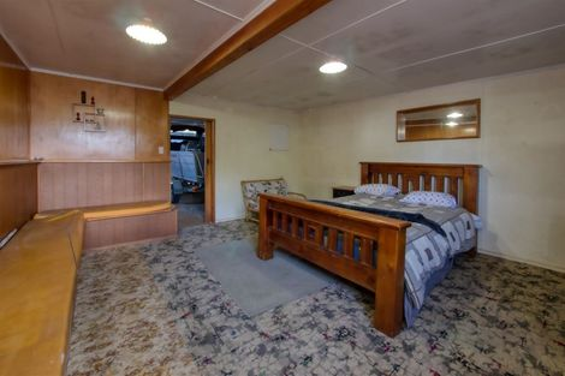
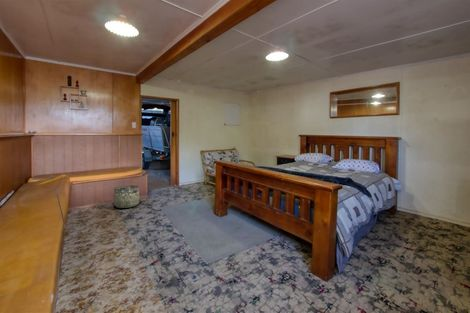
+ basket (126, 196)
